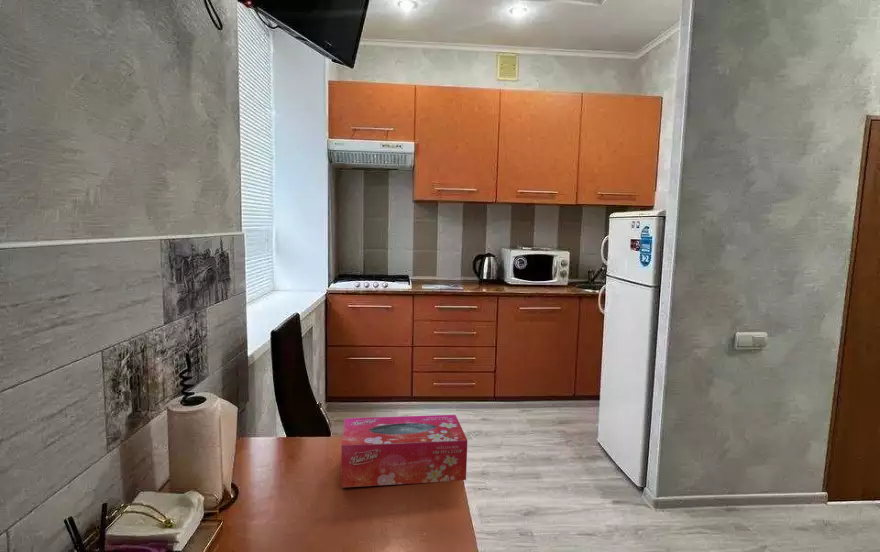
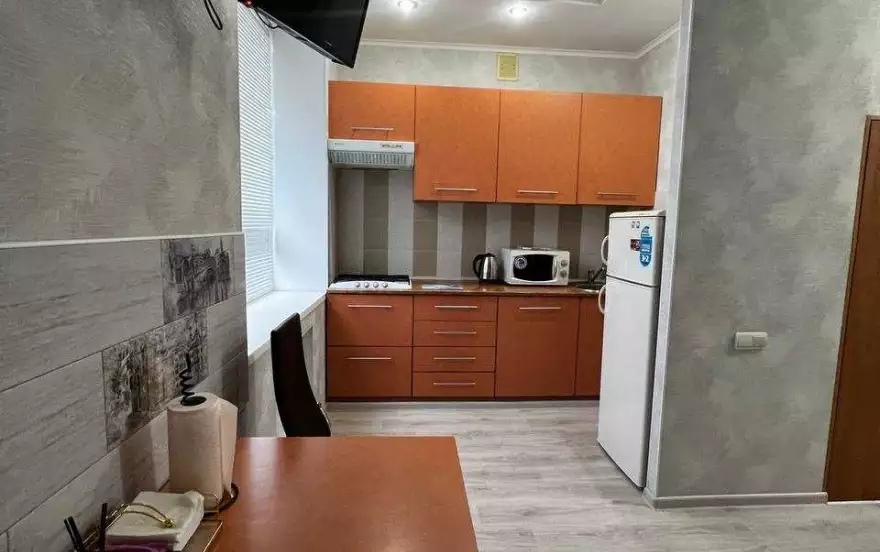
- tissue box (402, 448)
